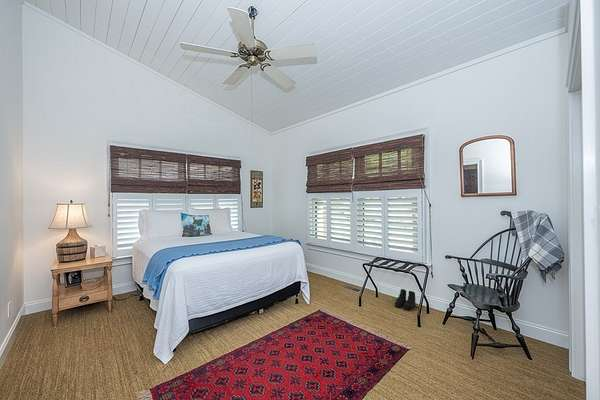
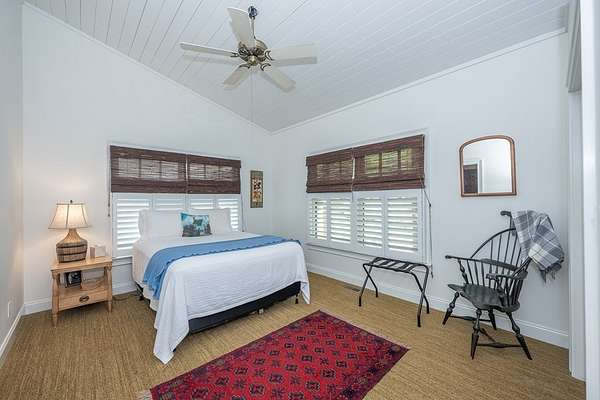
- boots (405, 298)
